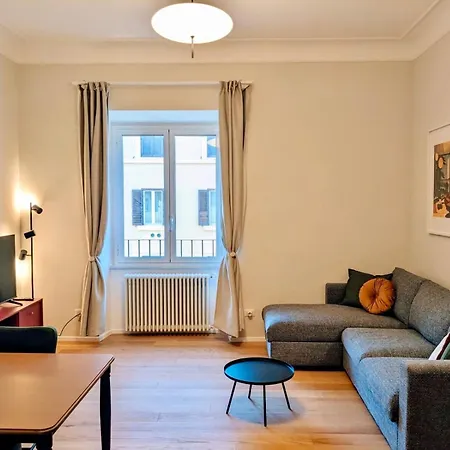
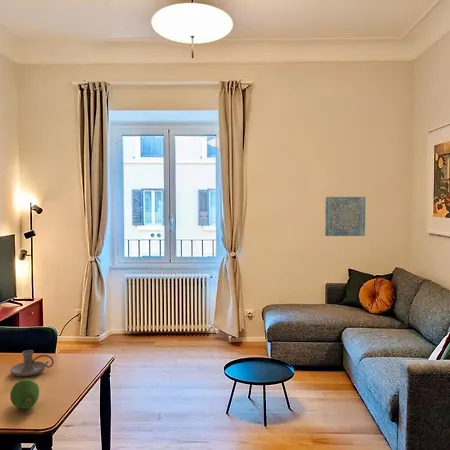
+ fruit (25, 394)
+ wall art (345, 216)
+ candle holder (32, 361)
